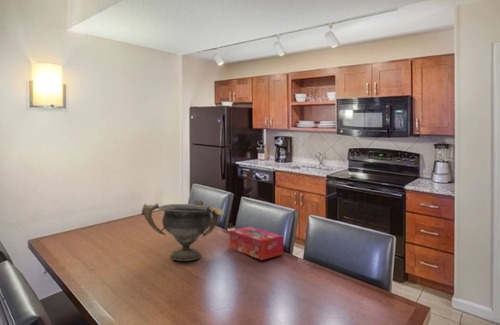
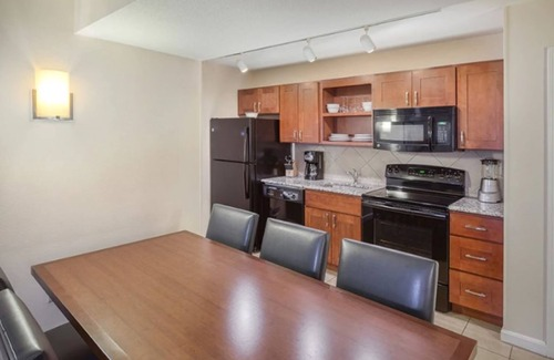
- tissue box (255, 241)
- decorative bowl (181, 228)
